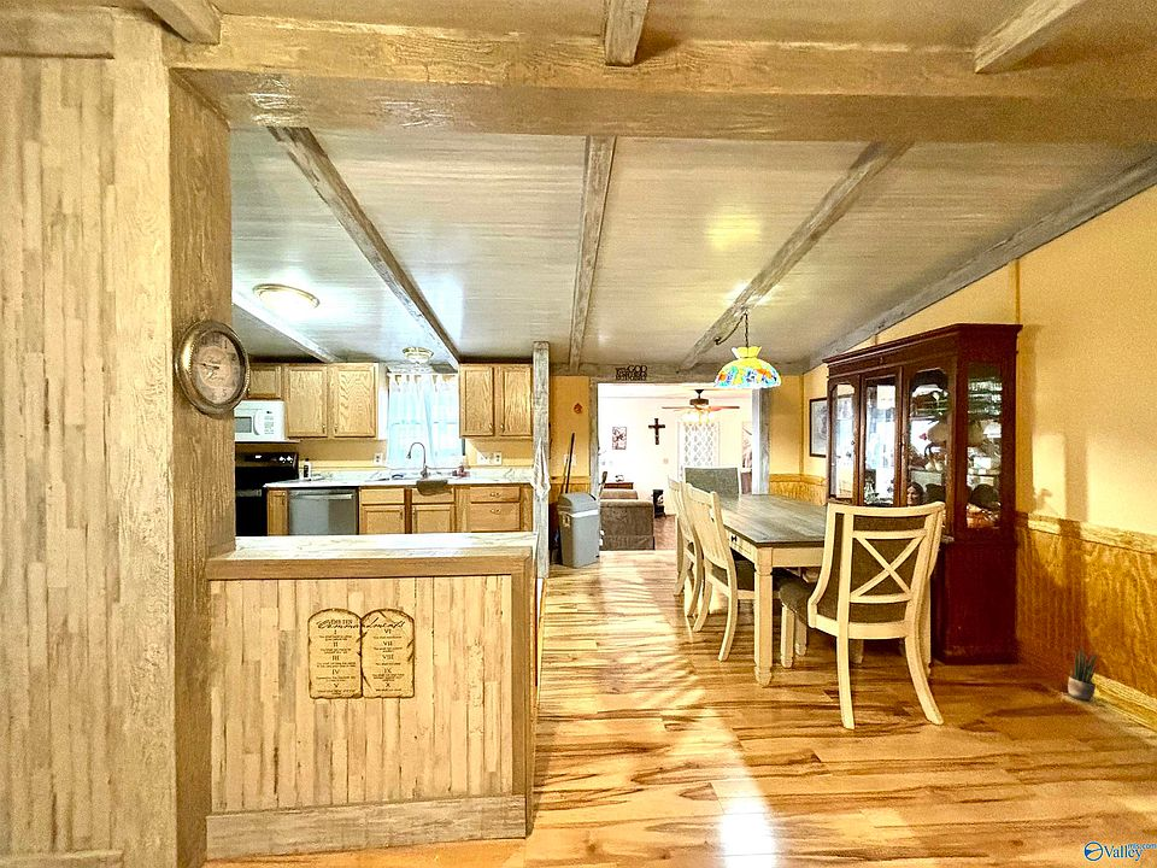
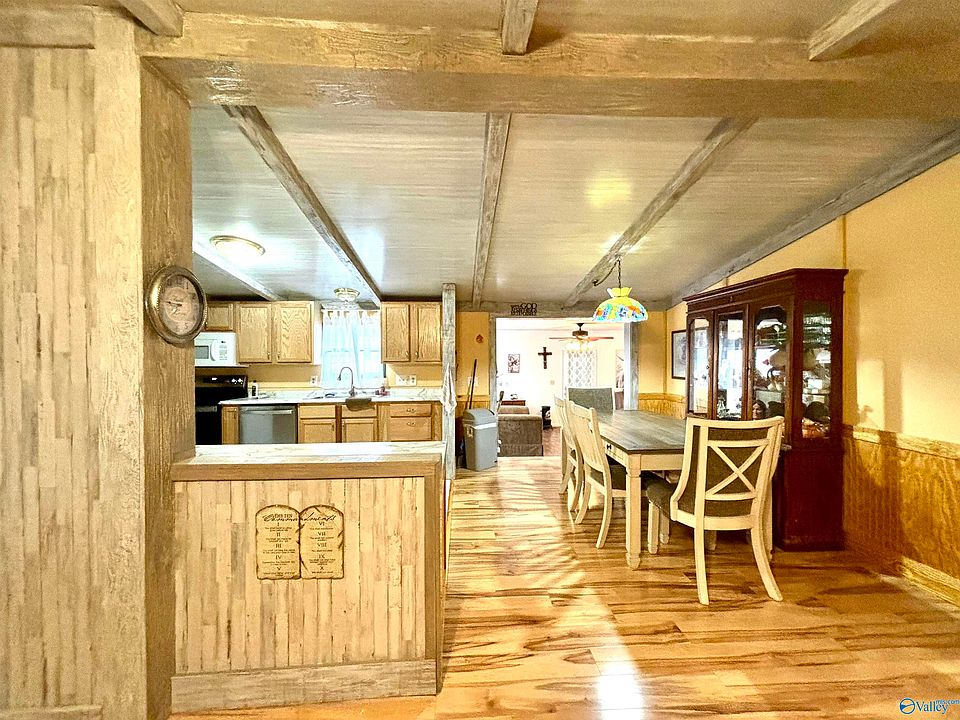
- potted plant (1083, 671)
